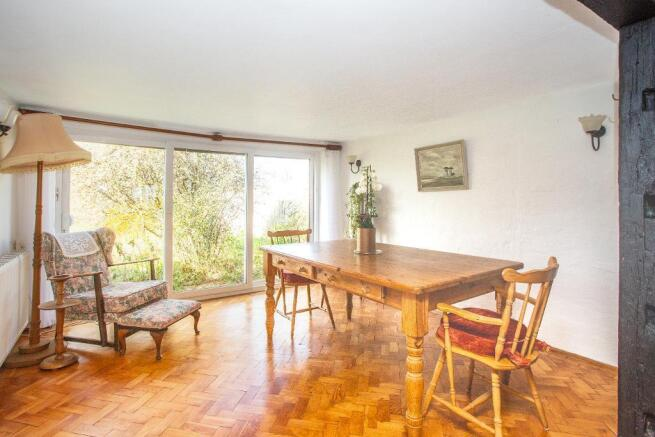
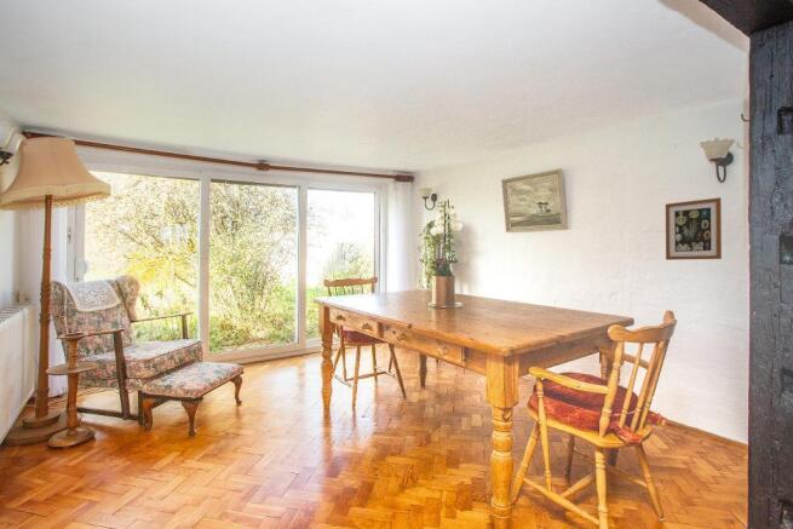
+ wall art (691, 230)
